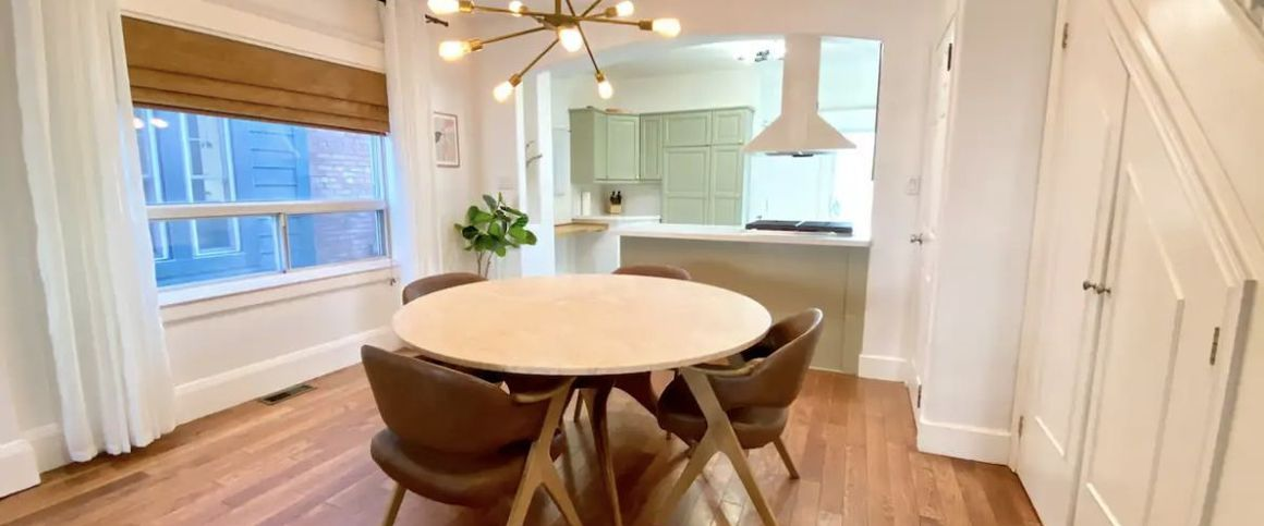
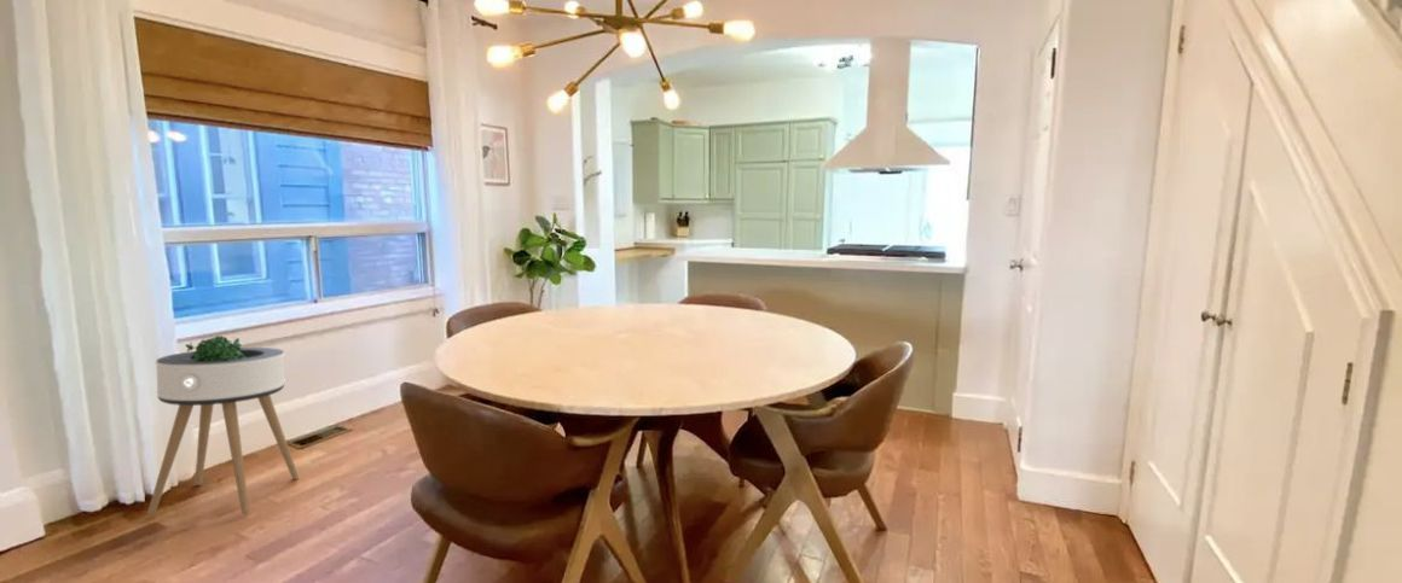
+ plant stand (224, 416)
